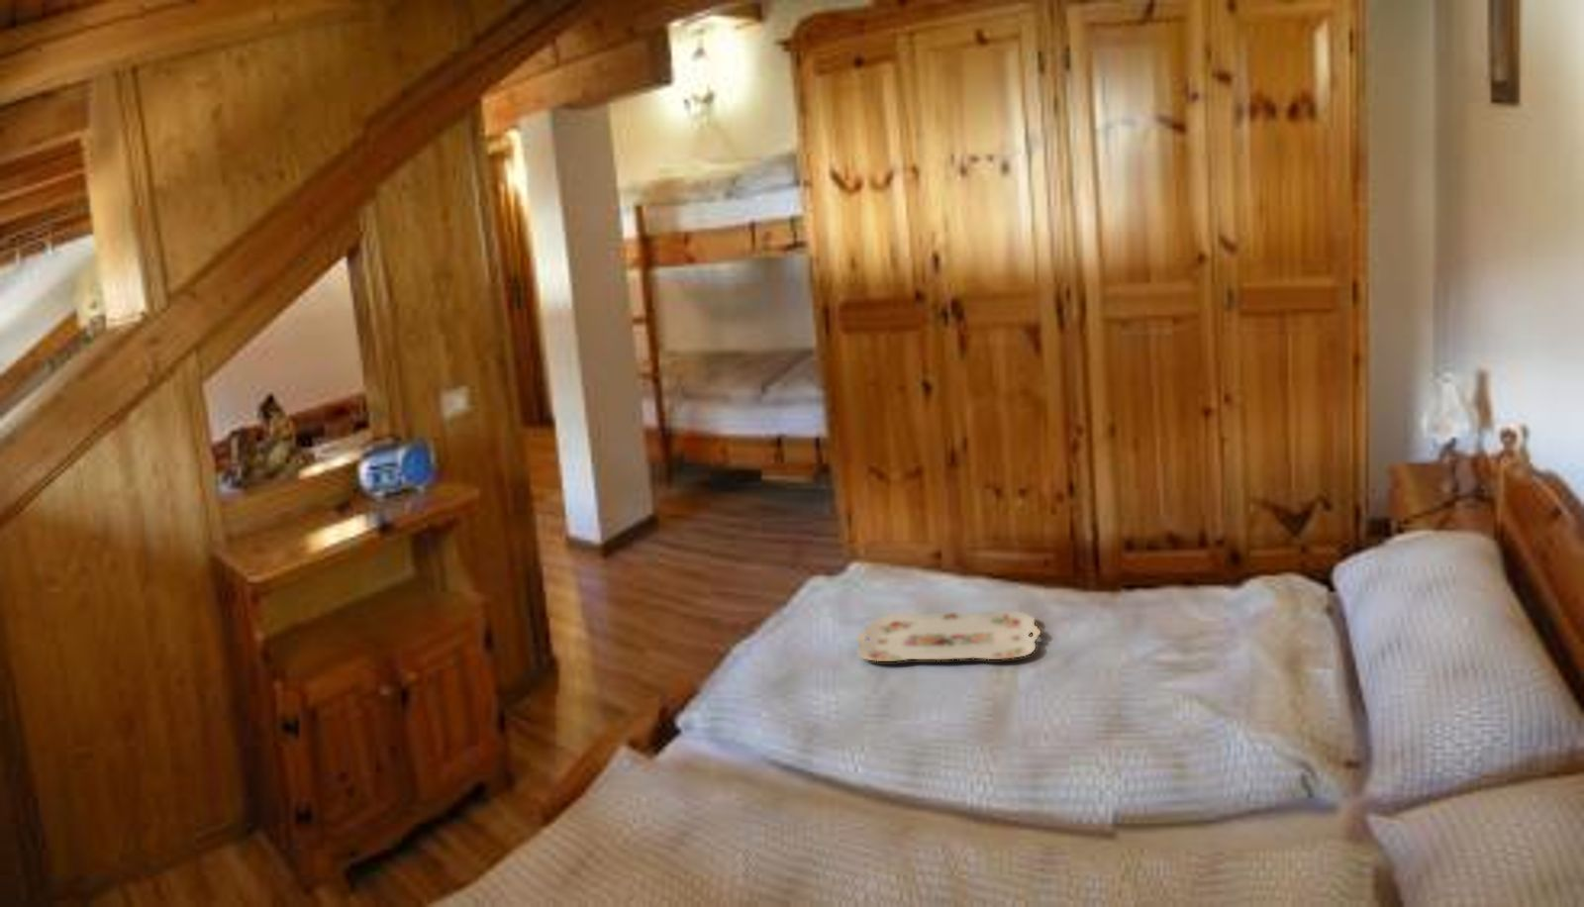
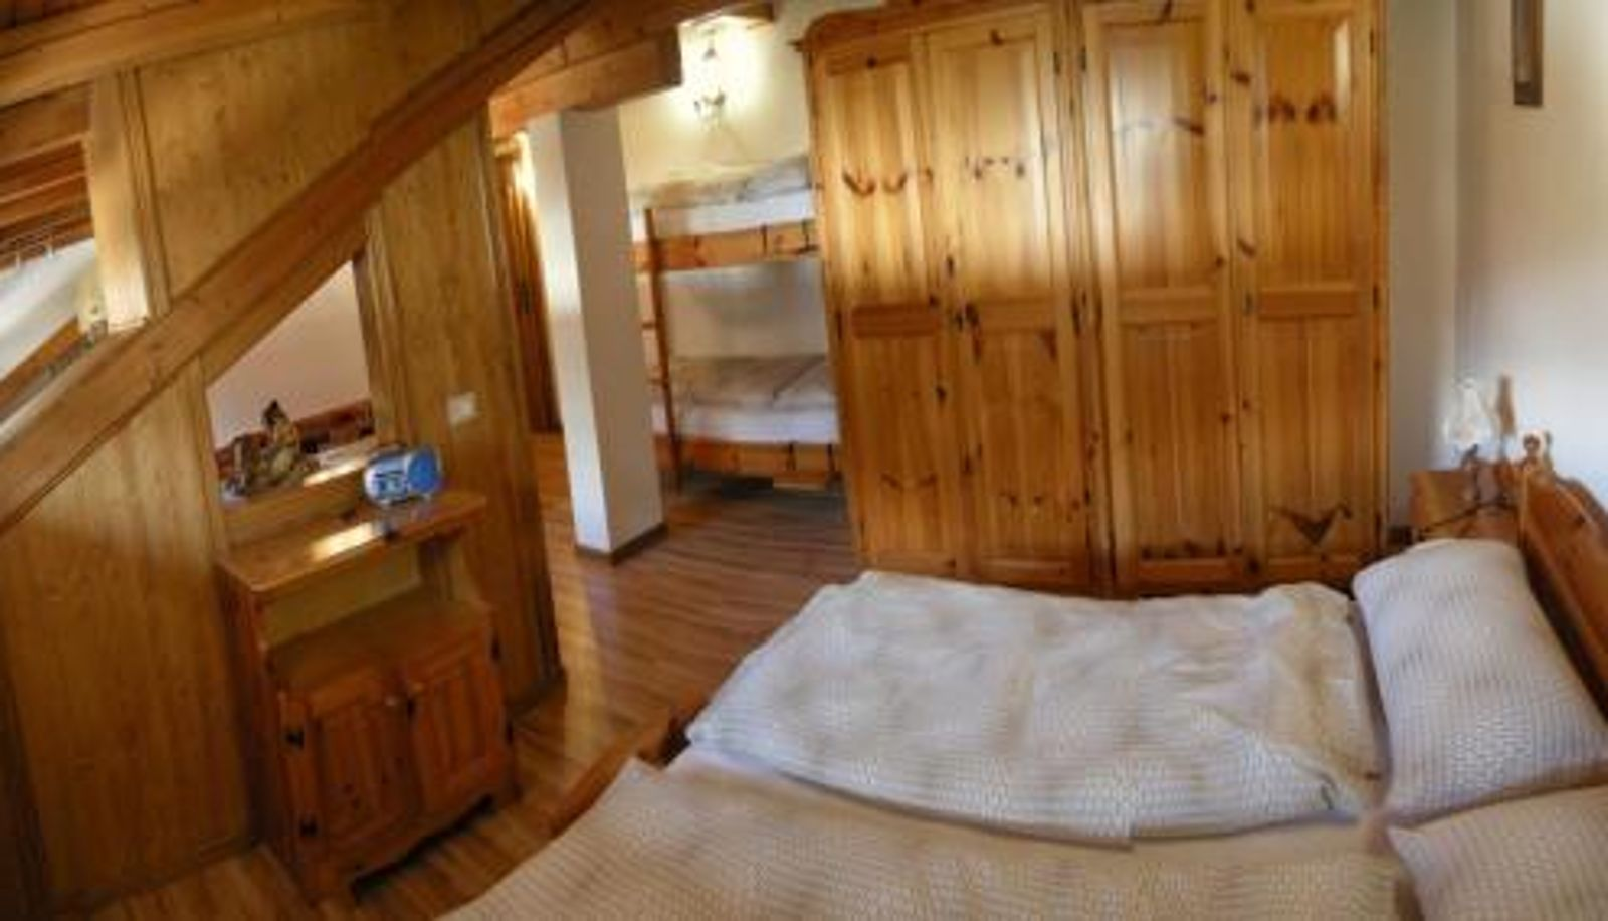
- serving tray (948, 636)
